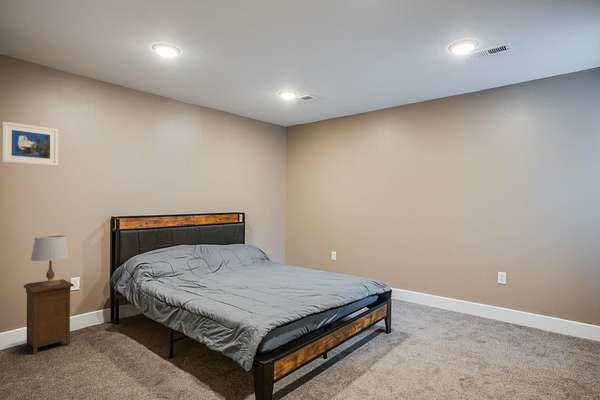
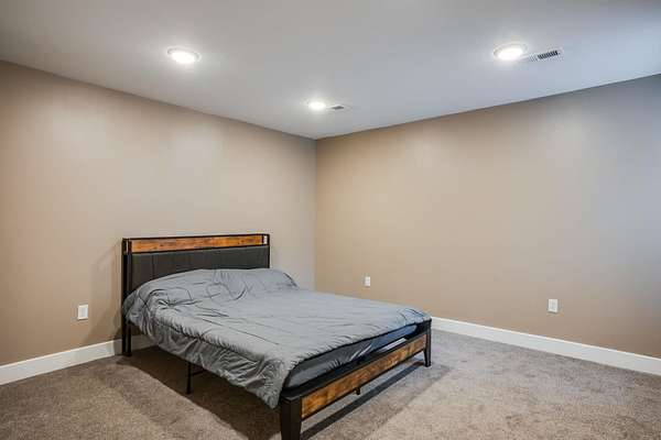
- nightstand (46, 313)
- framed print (31, 144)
- table lamp (50, 260)
